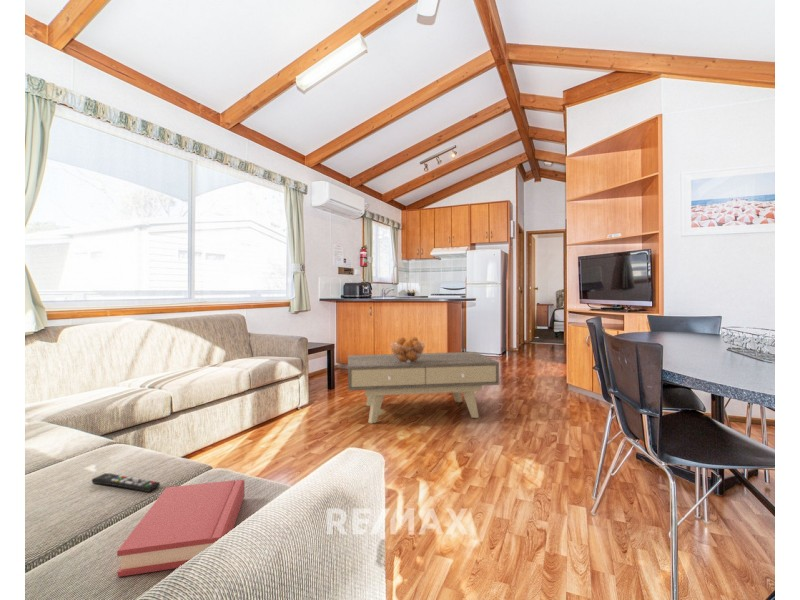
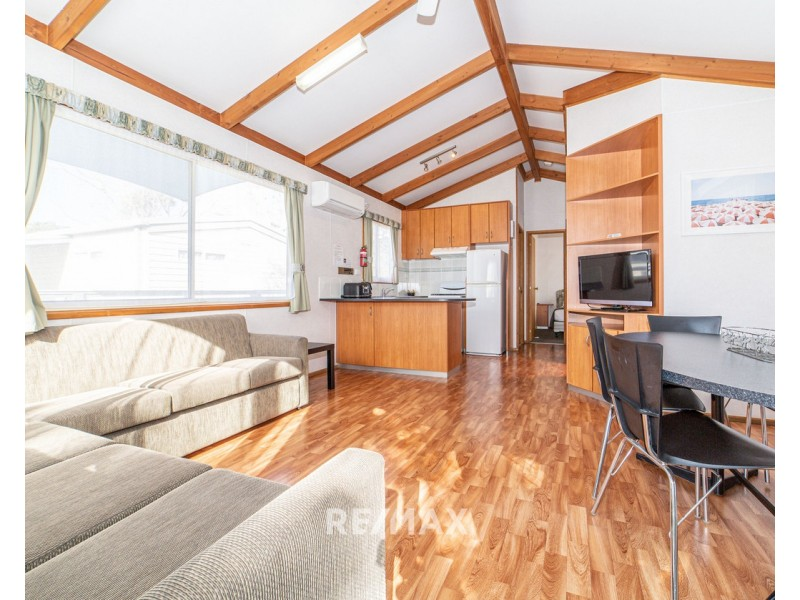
- coffee table (419, 385)
- fruit basket (407, 349)
- remote control (125, 481)
- hardback book (191, 520)
